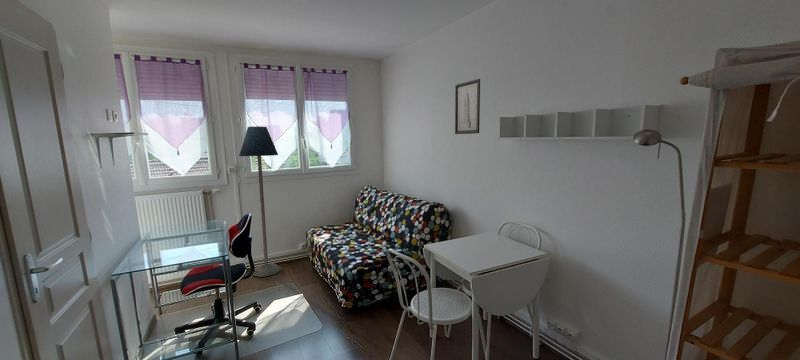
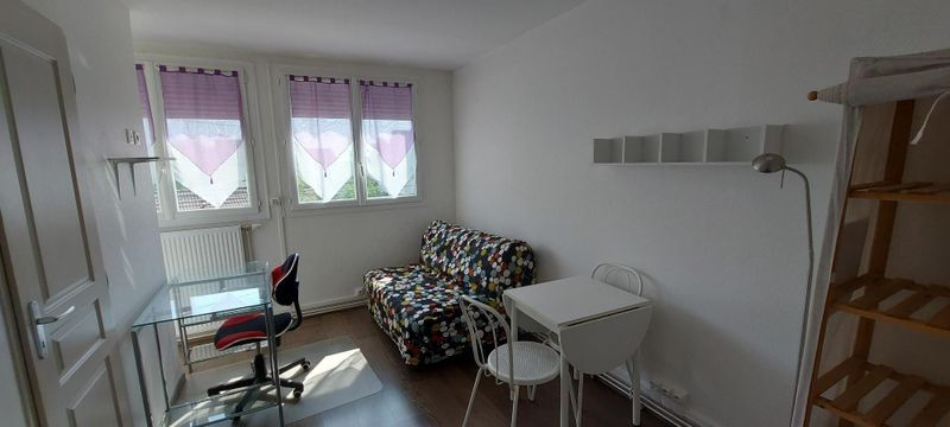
- floor lamp (262, 200)
- wall art (466, 108)
